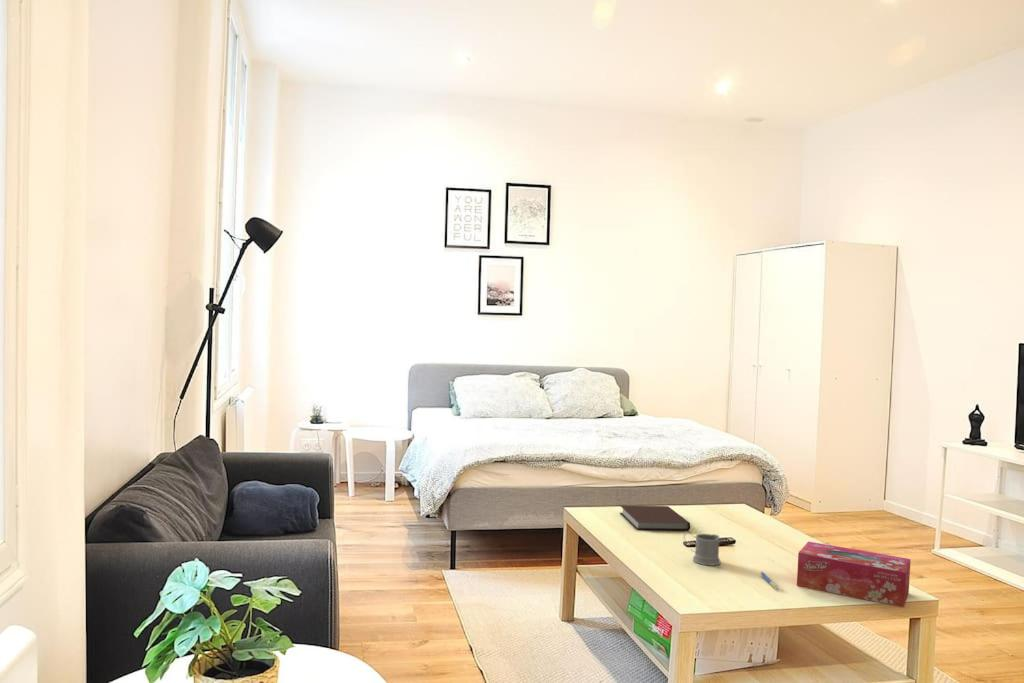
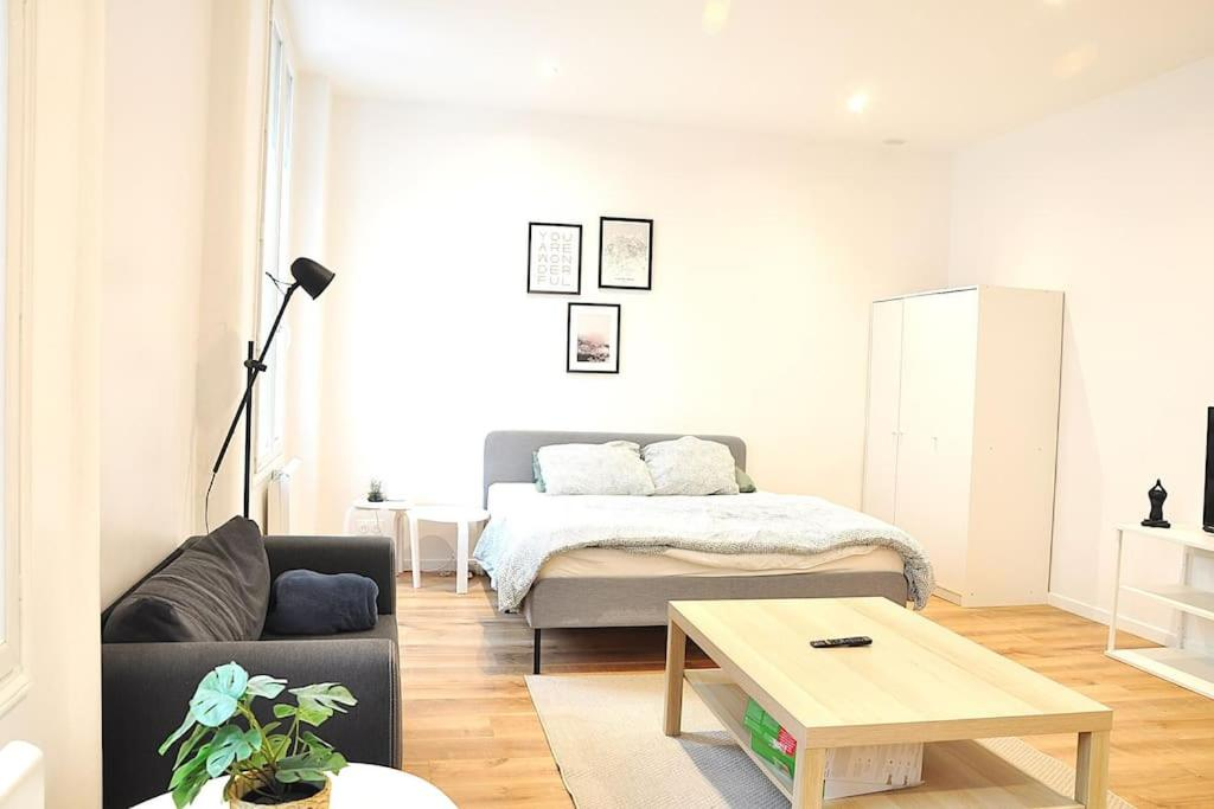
- notebook (653, 517)
- mug (702, 547)
- pen (769, 580)
- tissue box (853, 572)
